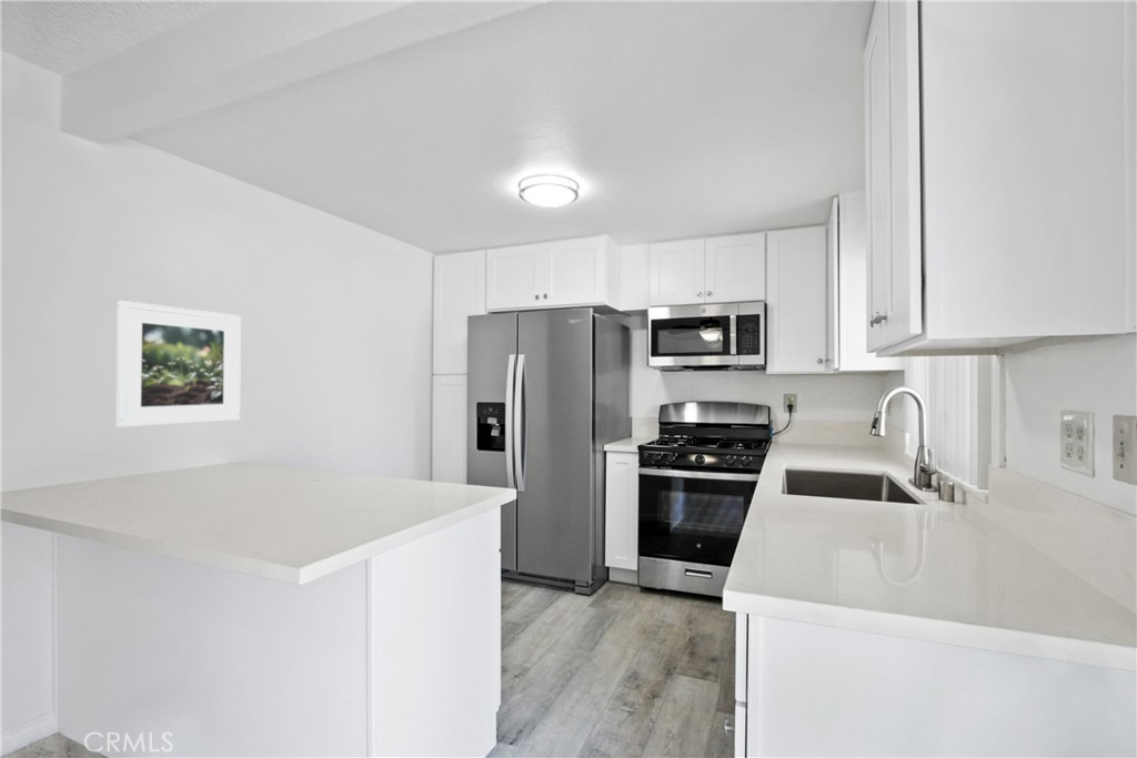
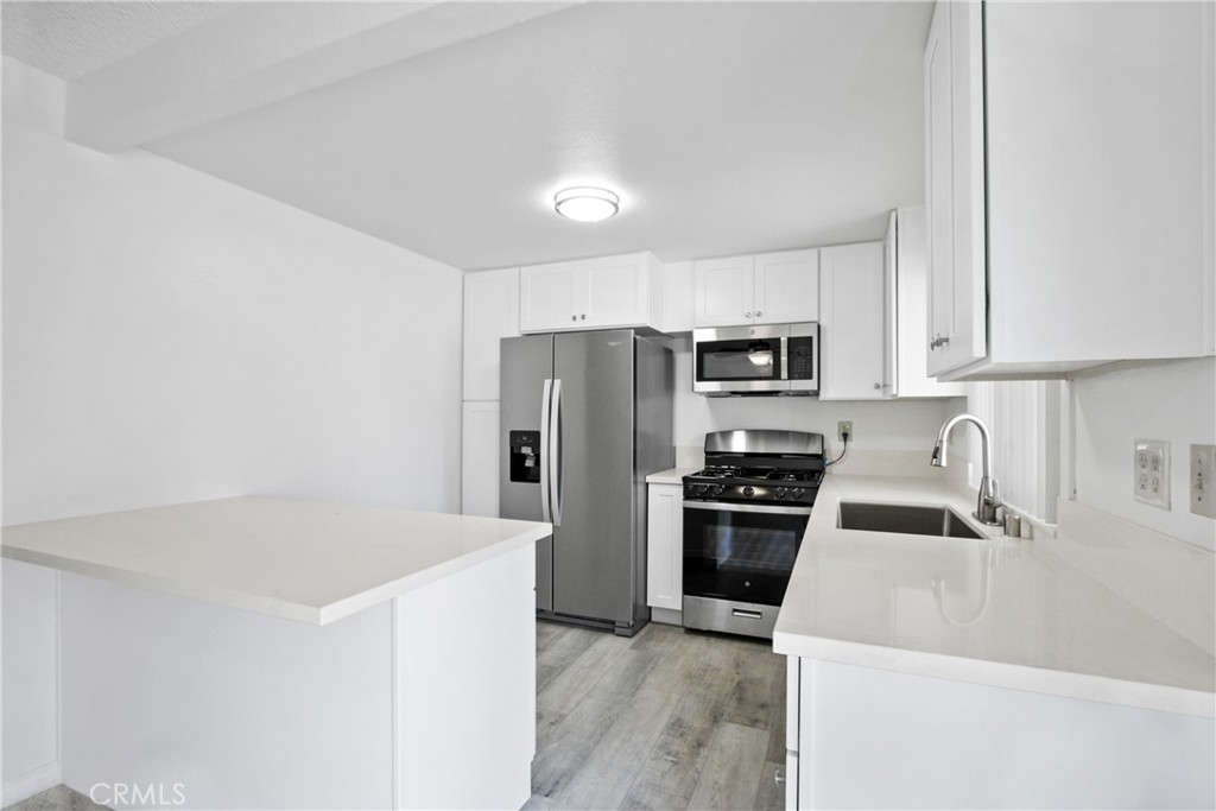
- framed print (184, 365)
